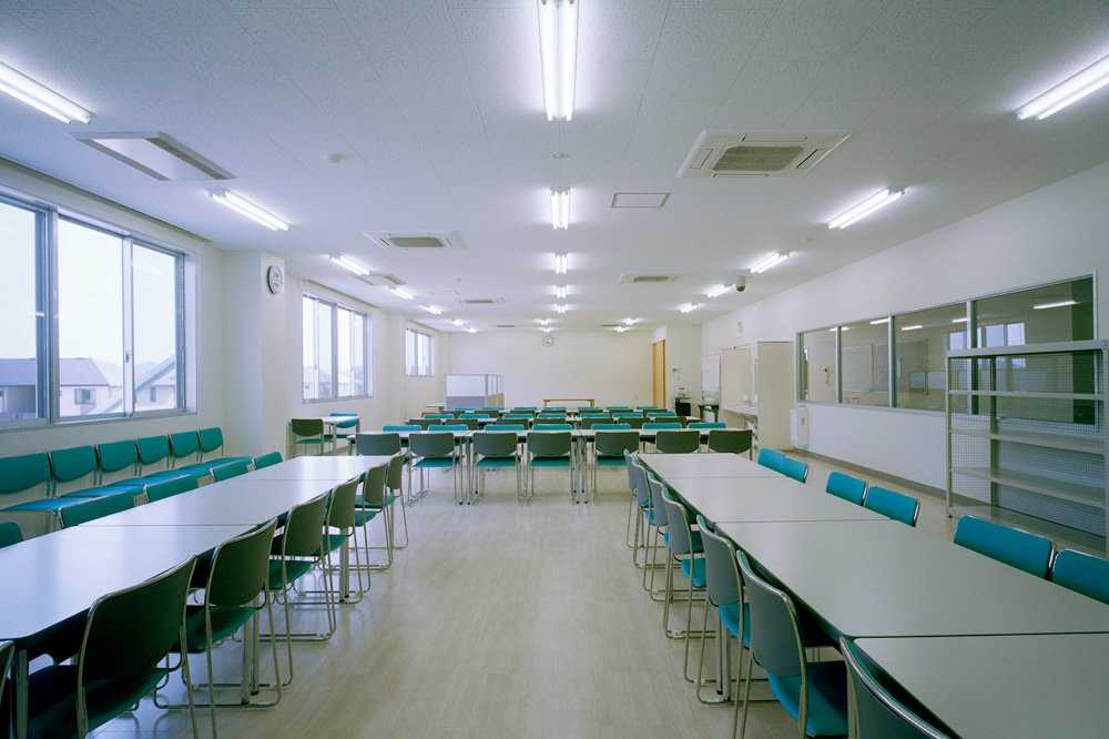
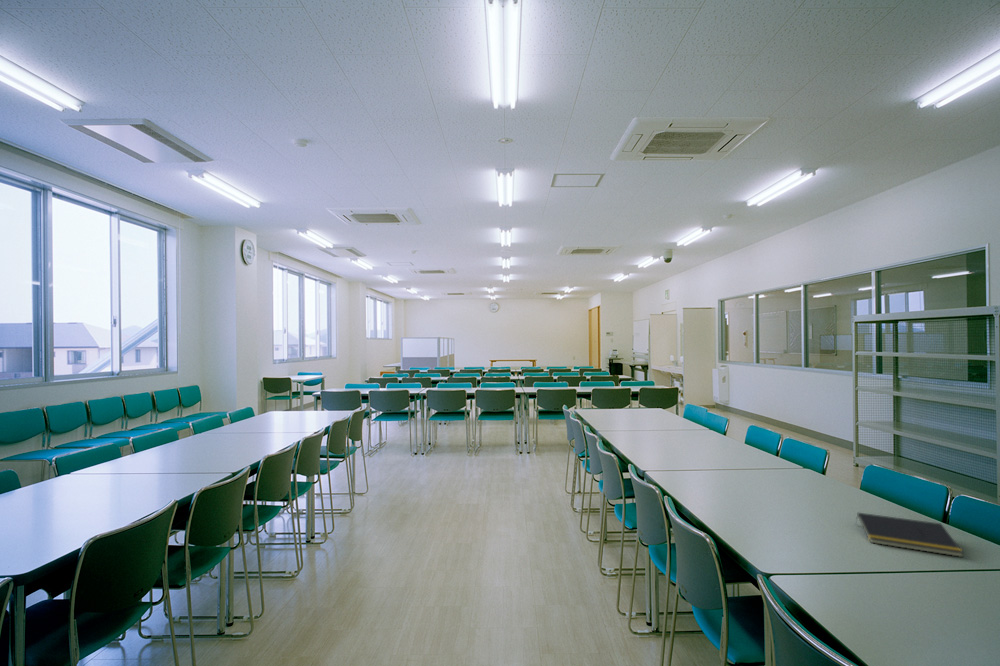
+ notepad (906, 533)
